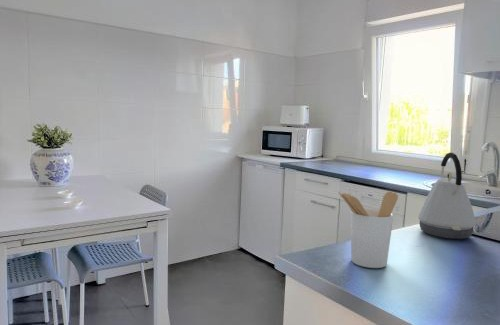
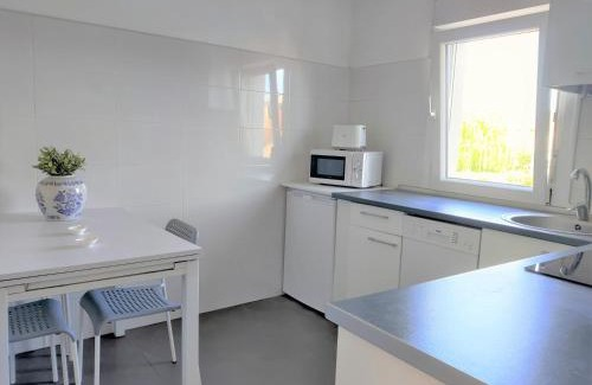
- kettle (447, 193)
- utensil holder (363, 226)
